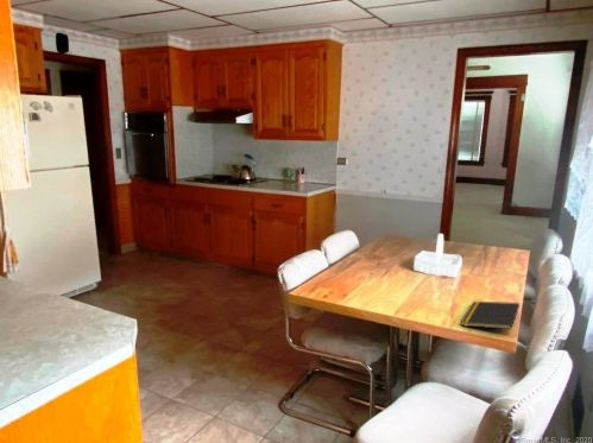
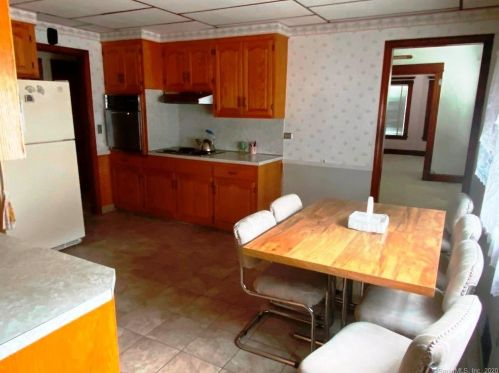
- notepad (491, 314)
